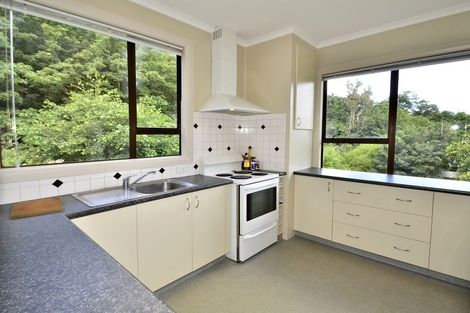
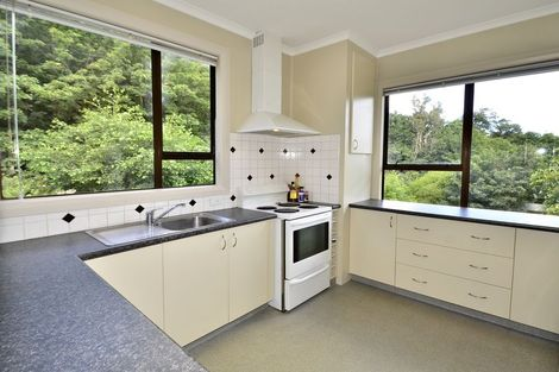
- cutting board (38, 206)
